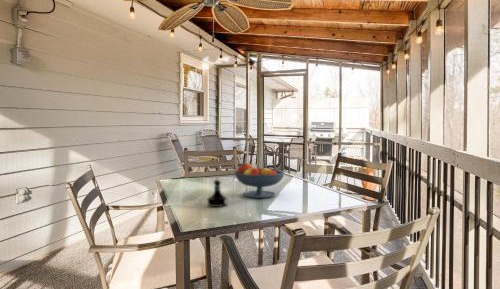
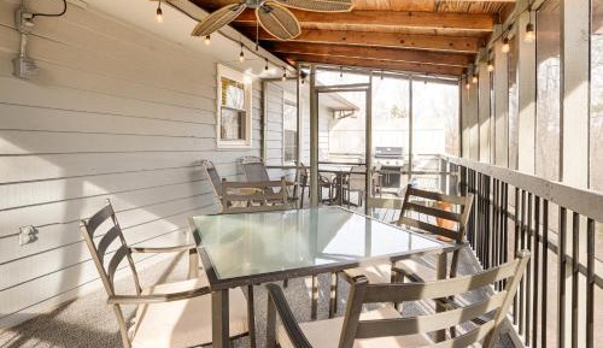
- fruit bowl (259, 179)
- tequila bottle (217, 192)
